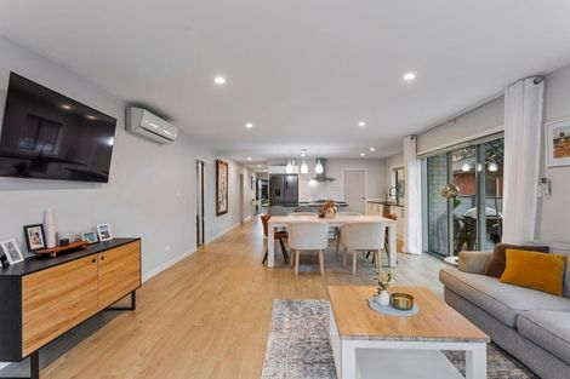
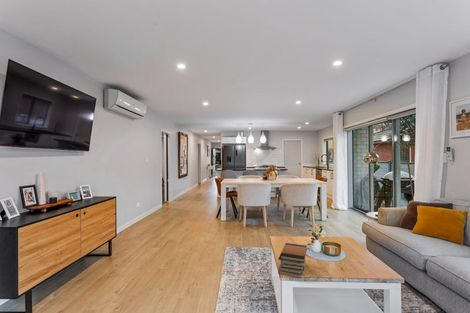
+ book stack (293, 259)
